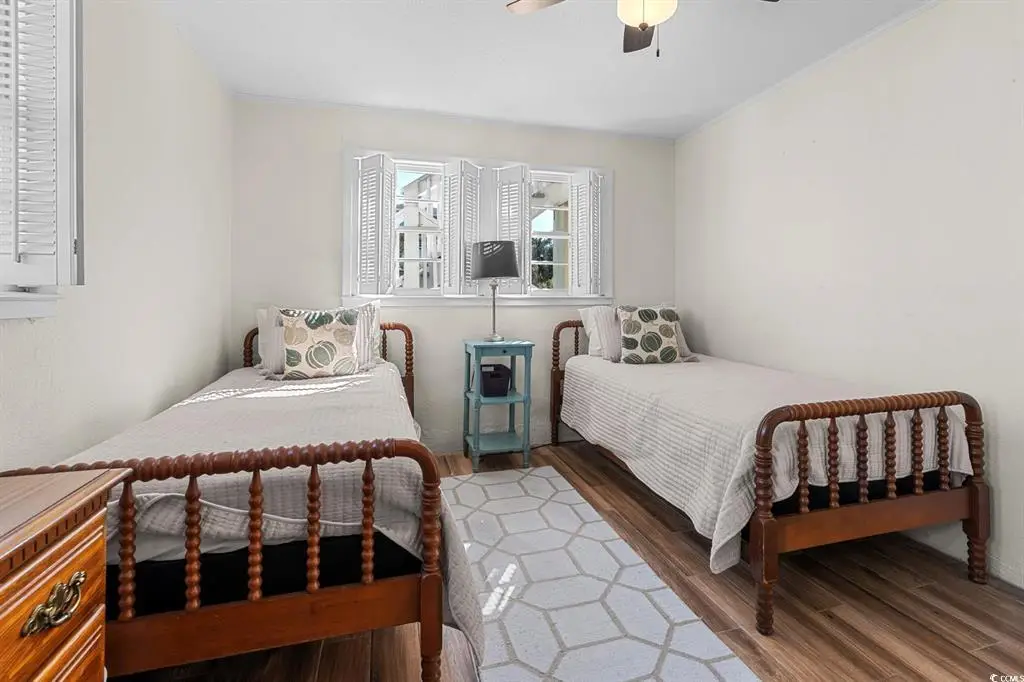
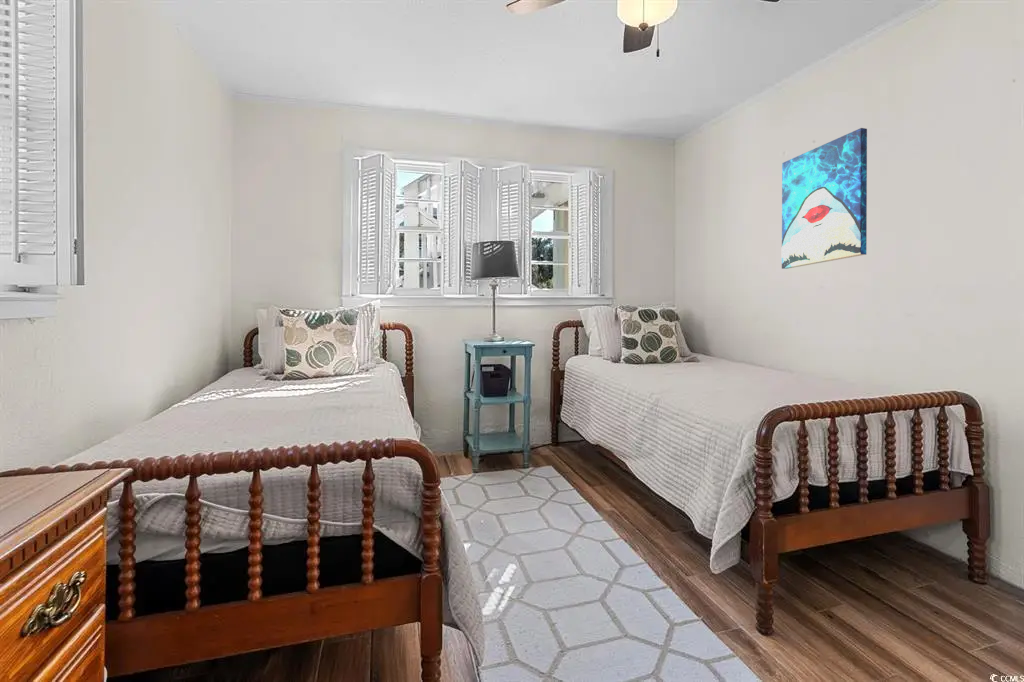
+ wall art (820, 204)
